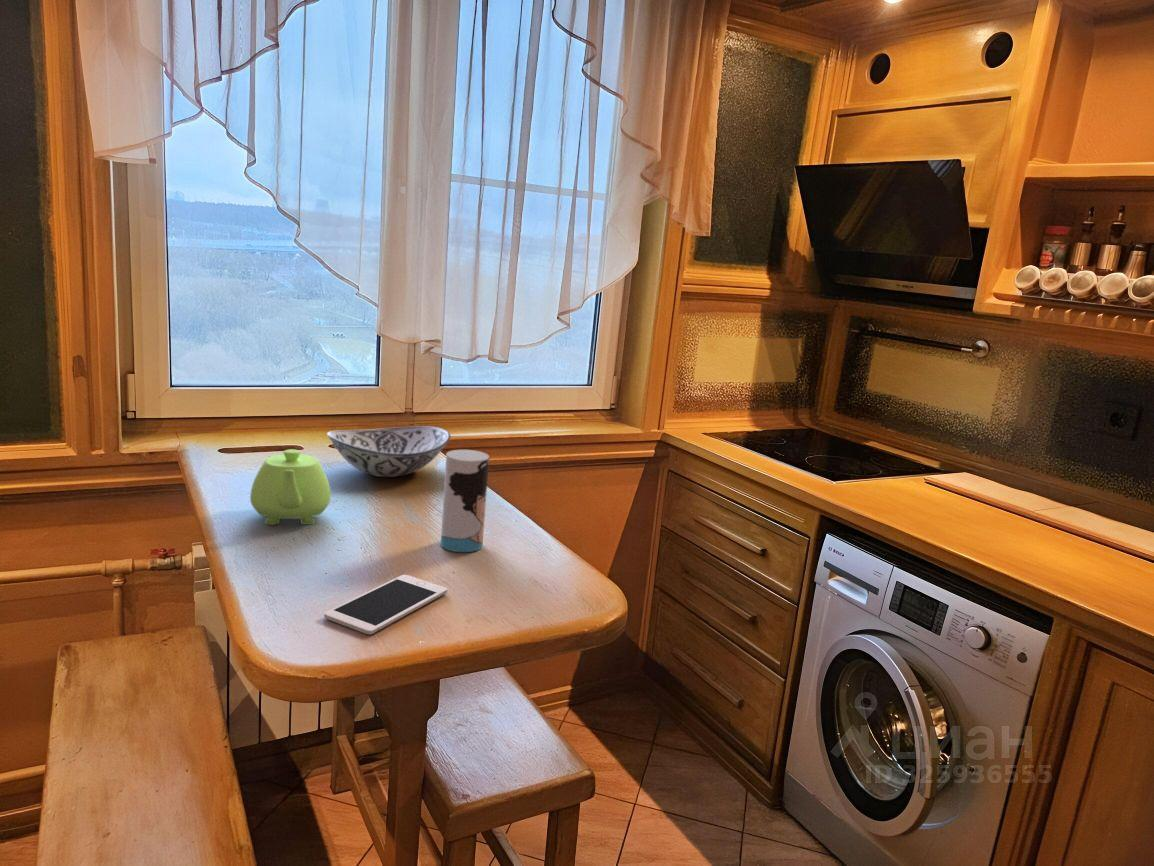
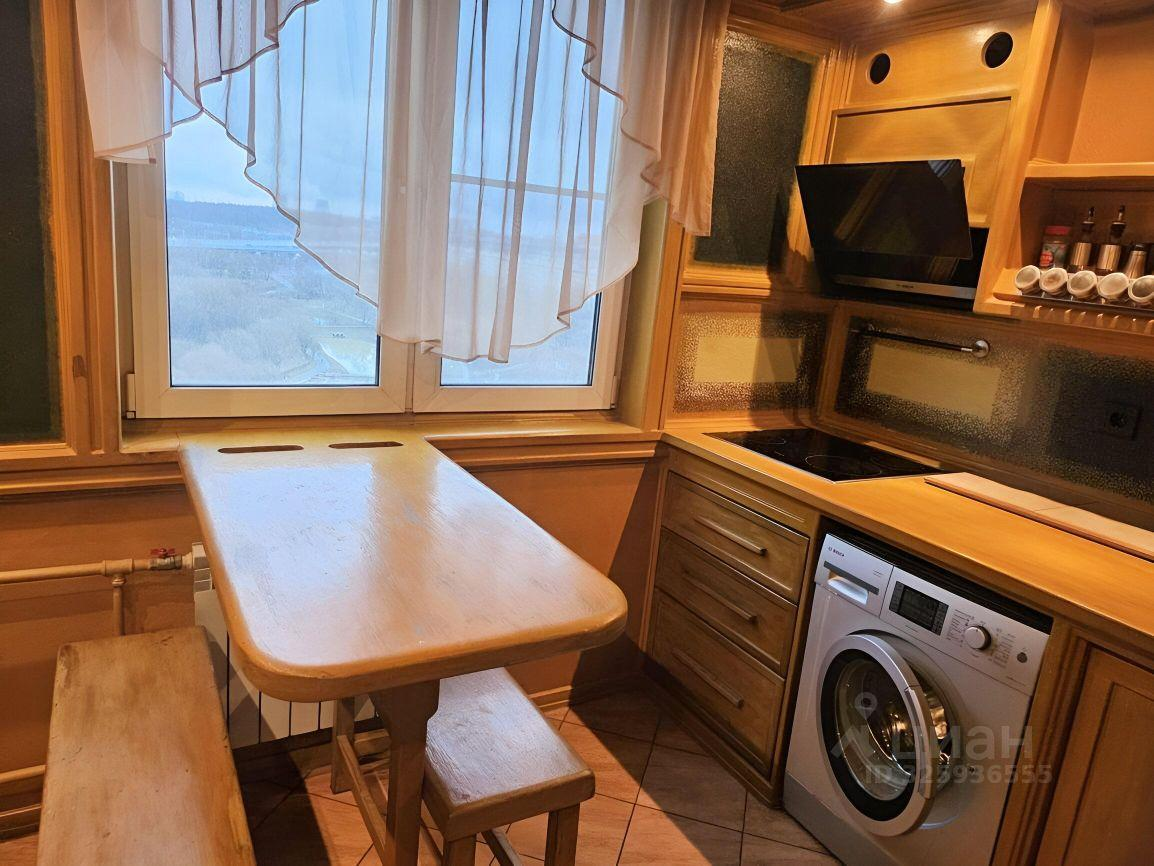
- cell phone (388, 602)
- teapot (291, 485)
- decorative bowl (389, 452)
- cup (464, 500)
